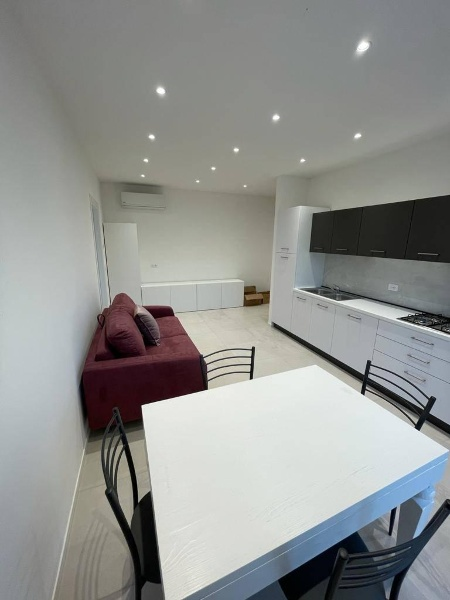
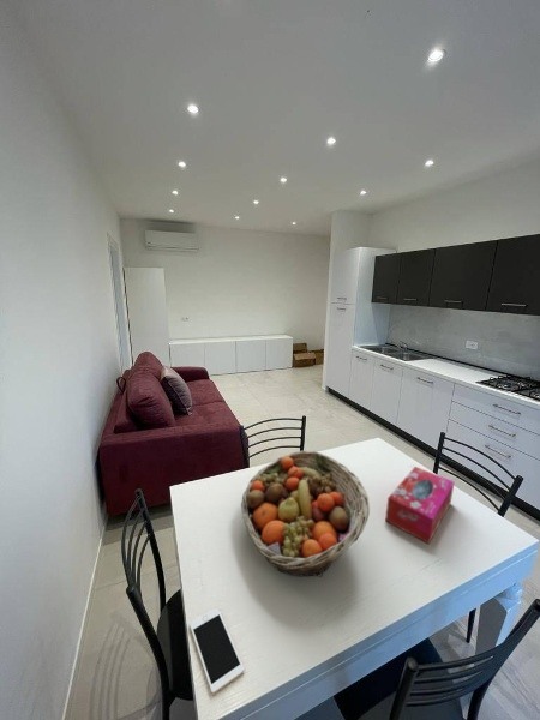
+ tissue box (420, 500)
+ cell phone (215, 646)
+ fruit basket (300, 505)
